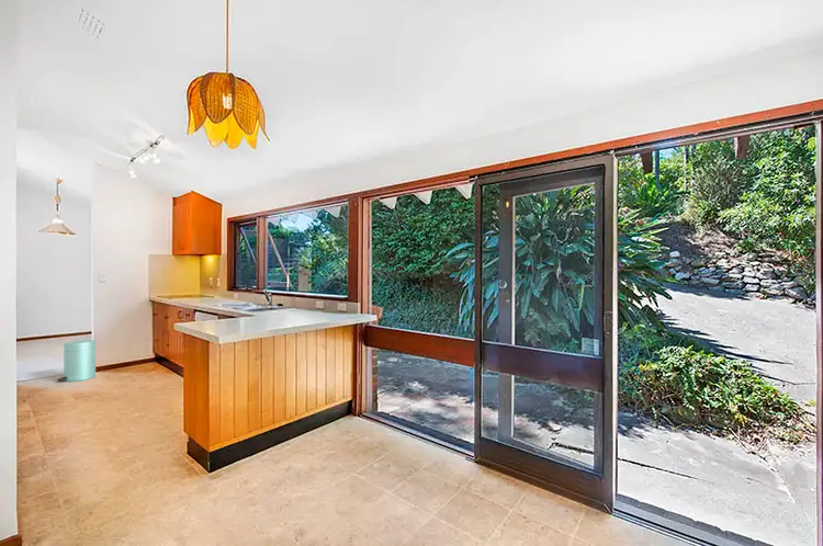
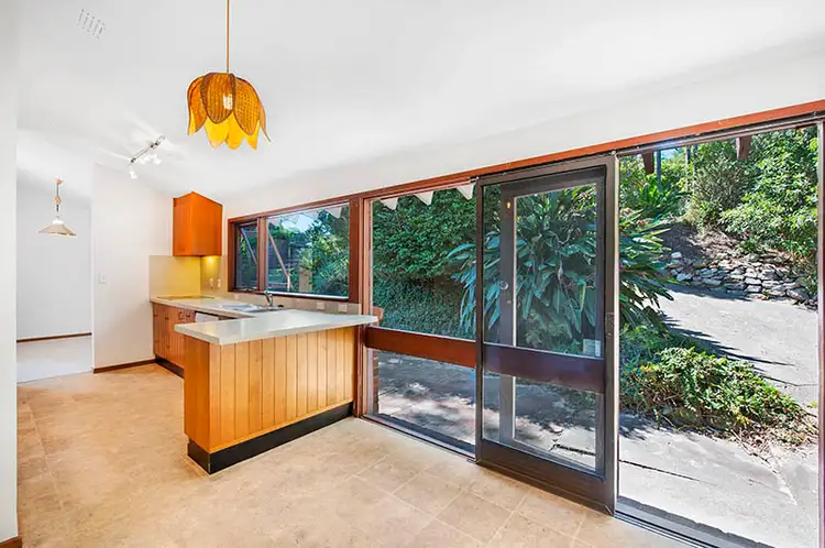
- trash can (77, 360)
